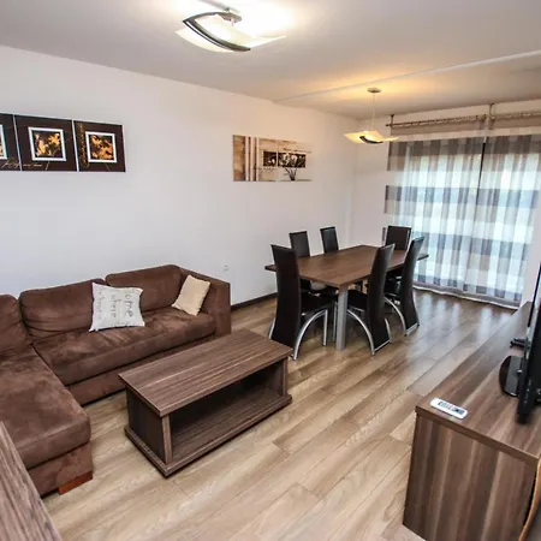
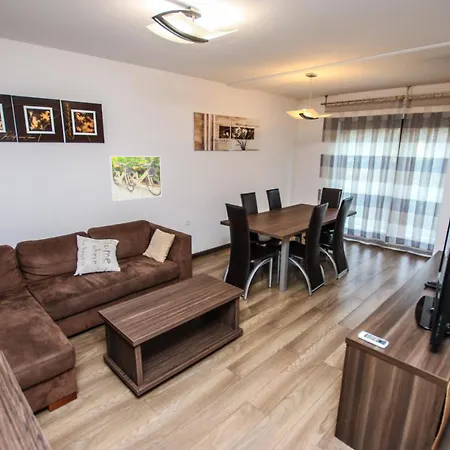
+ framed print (137, 177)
